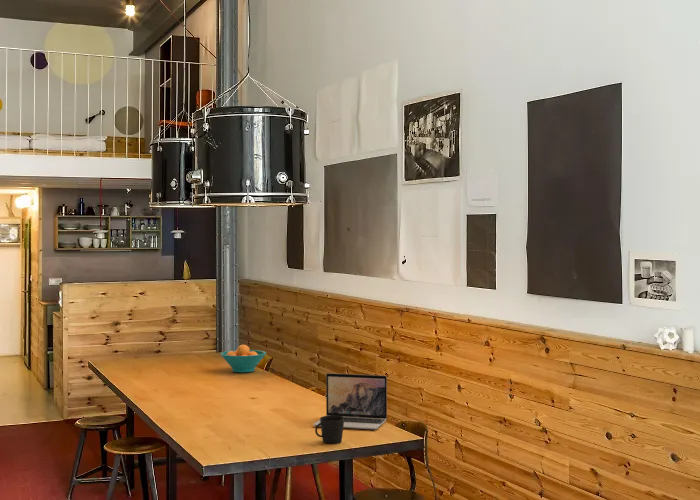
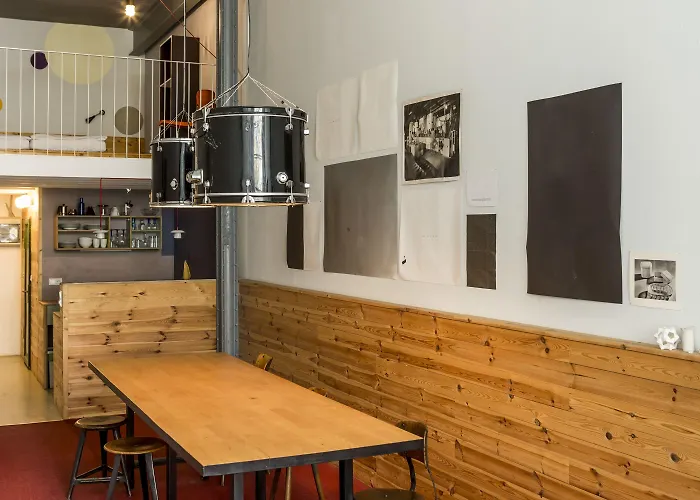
- fruit bowl (243, 357)
- laptop (350, 400)
- cup (329, 430)
